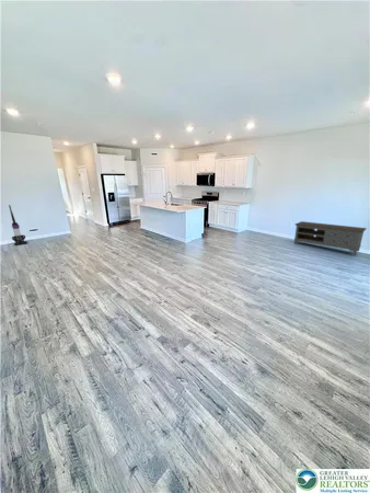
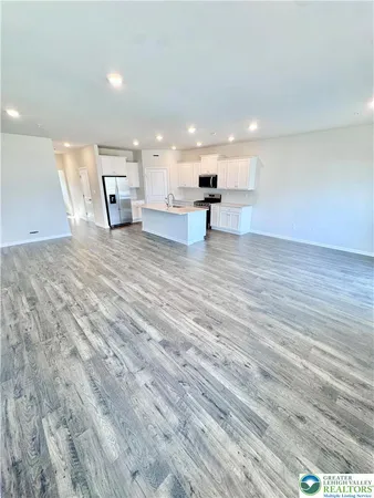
- vacuum cleaner (15, 225)
- media console (325, 237)
